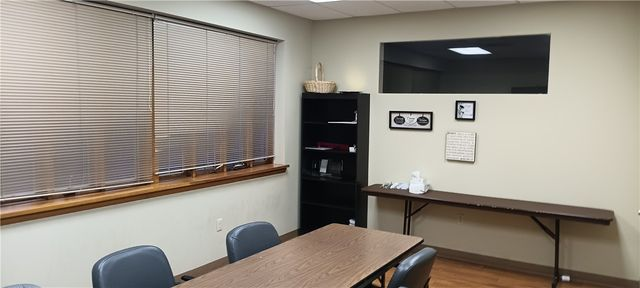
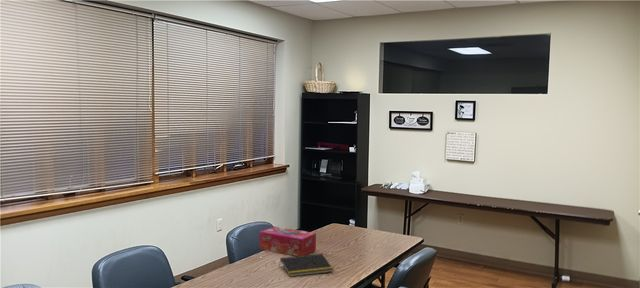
+ tissue box (287, 240)
+ notepad (306, 264)
